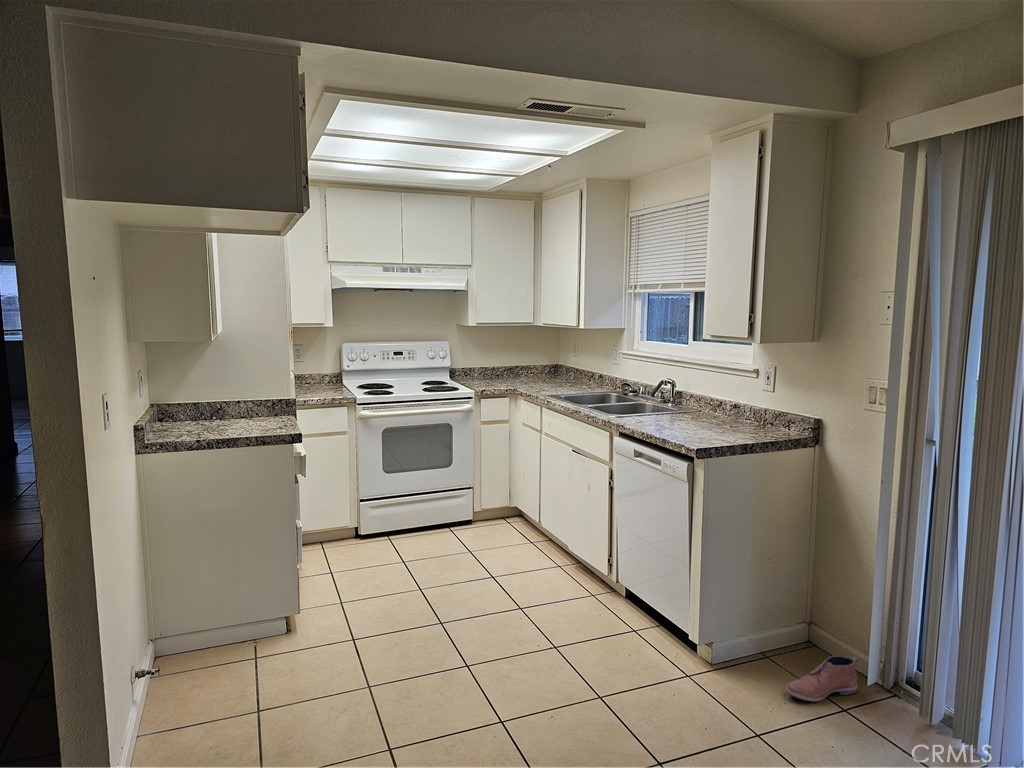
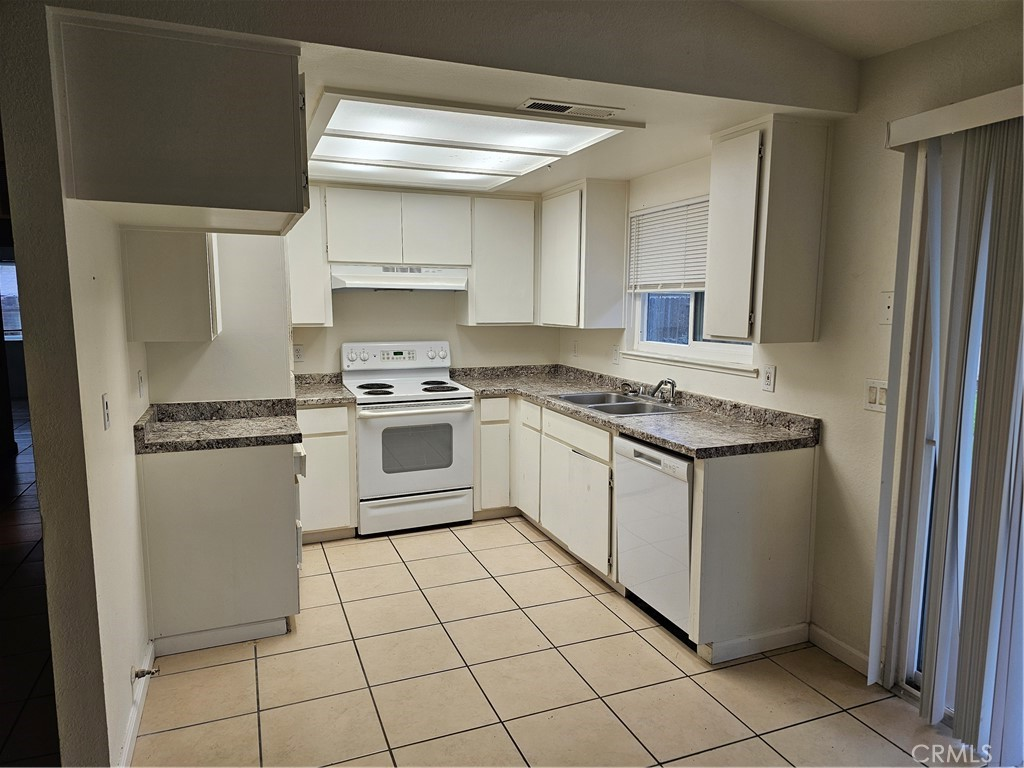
- shoe (822, 677)
